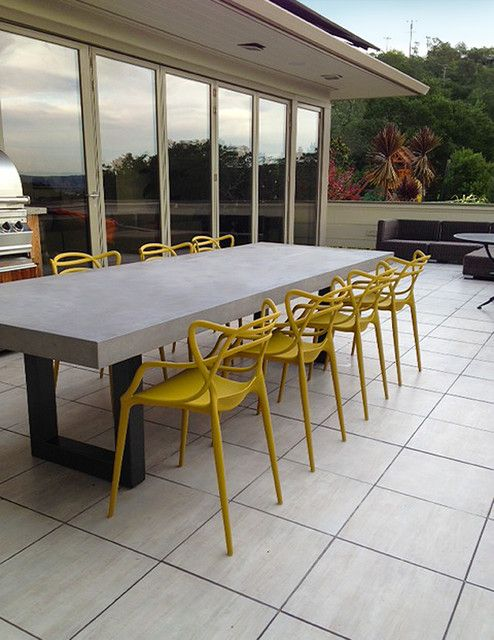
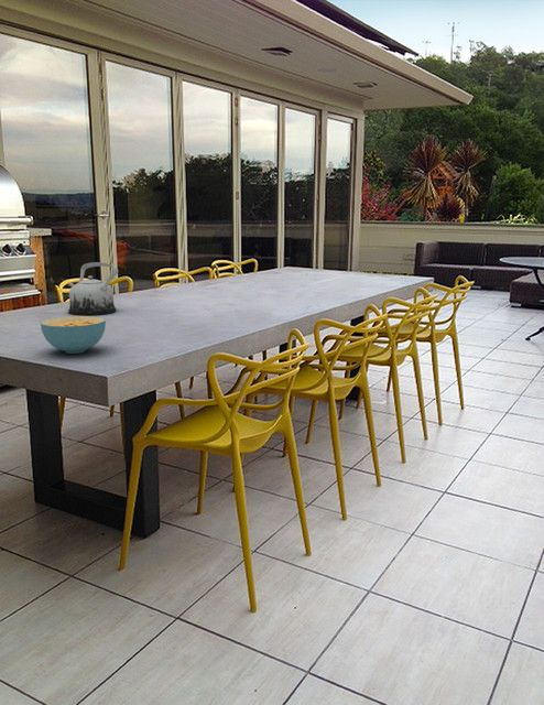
+ cereal bowl (74, 336)
+ teapot (88, 286)
